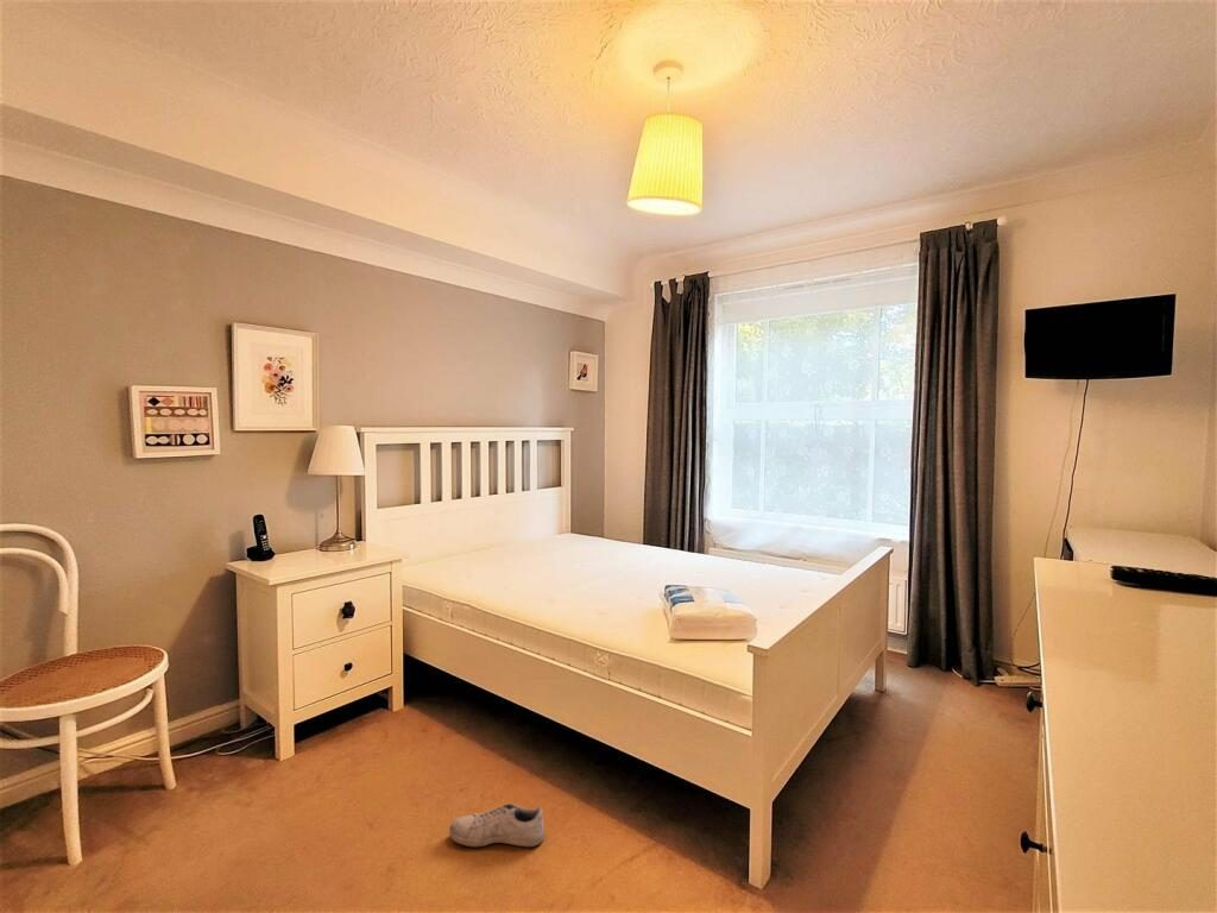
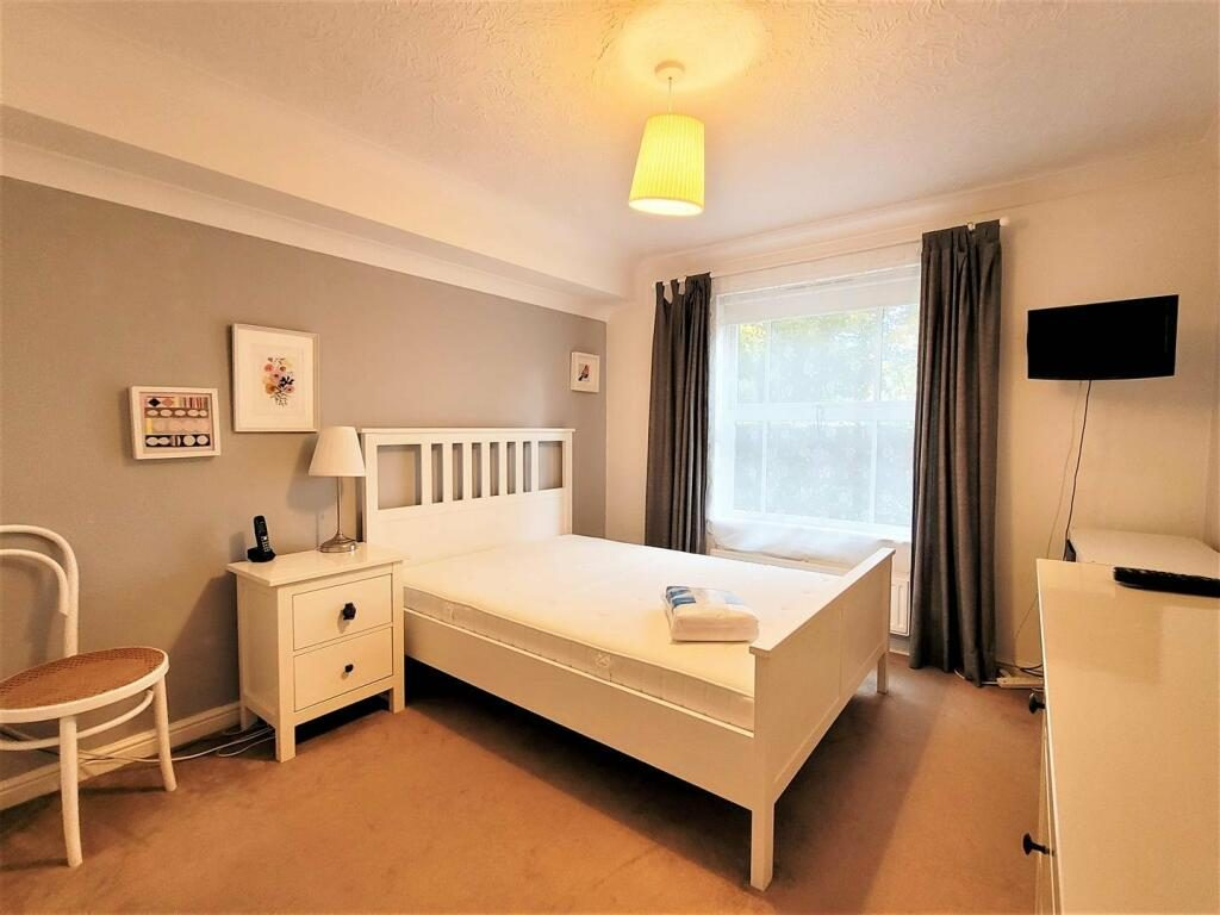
- shoe (497, 820)
